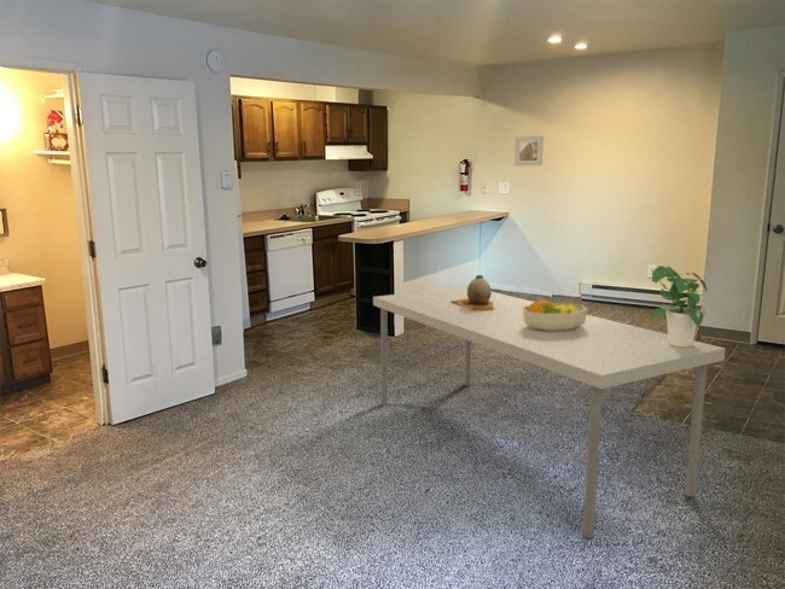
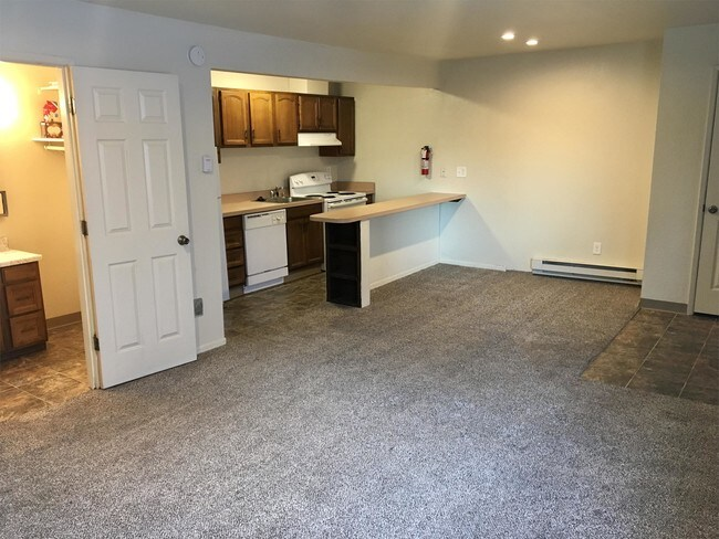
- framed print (528, 151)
- vase (477, 290)
- potted plant (676, 304)
- dining table (525, 361)
- fruit bowl (554, 313)
